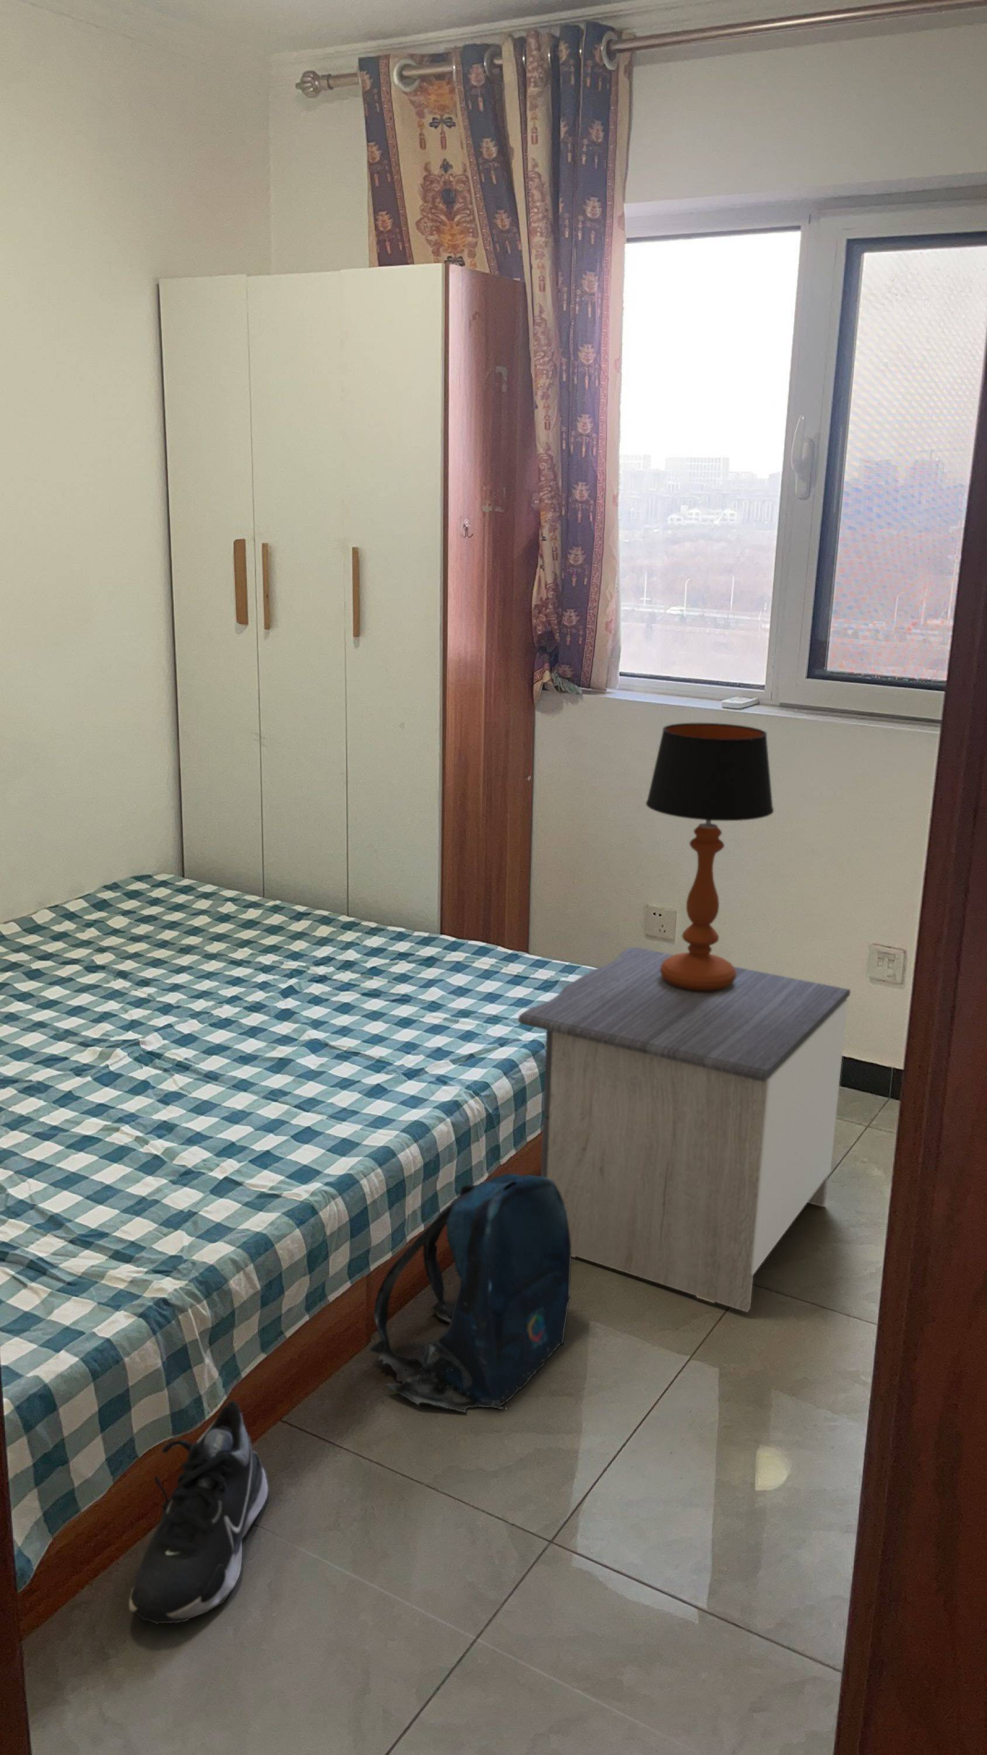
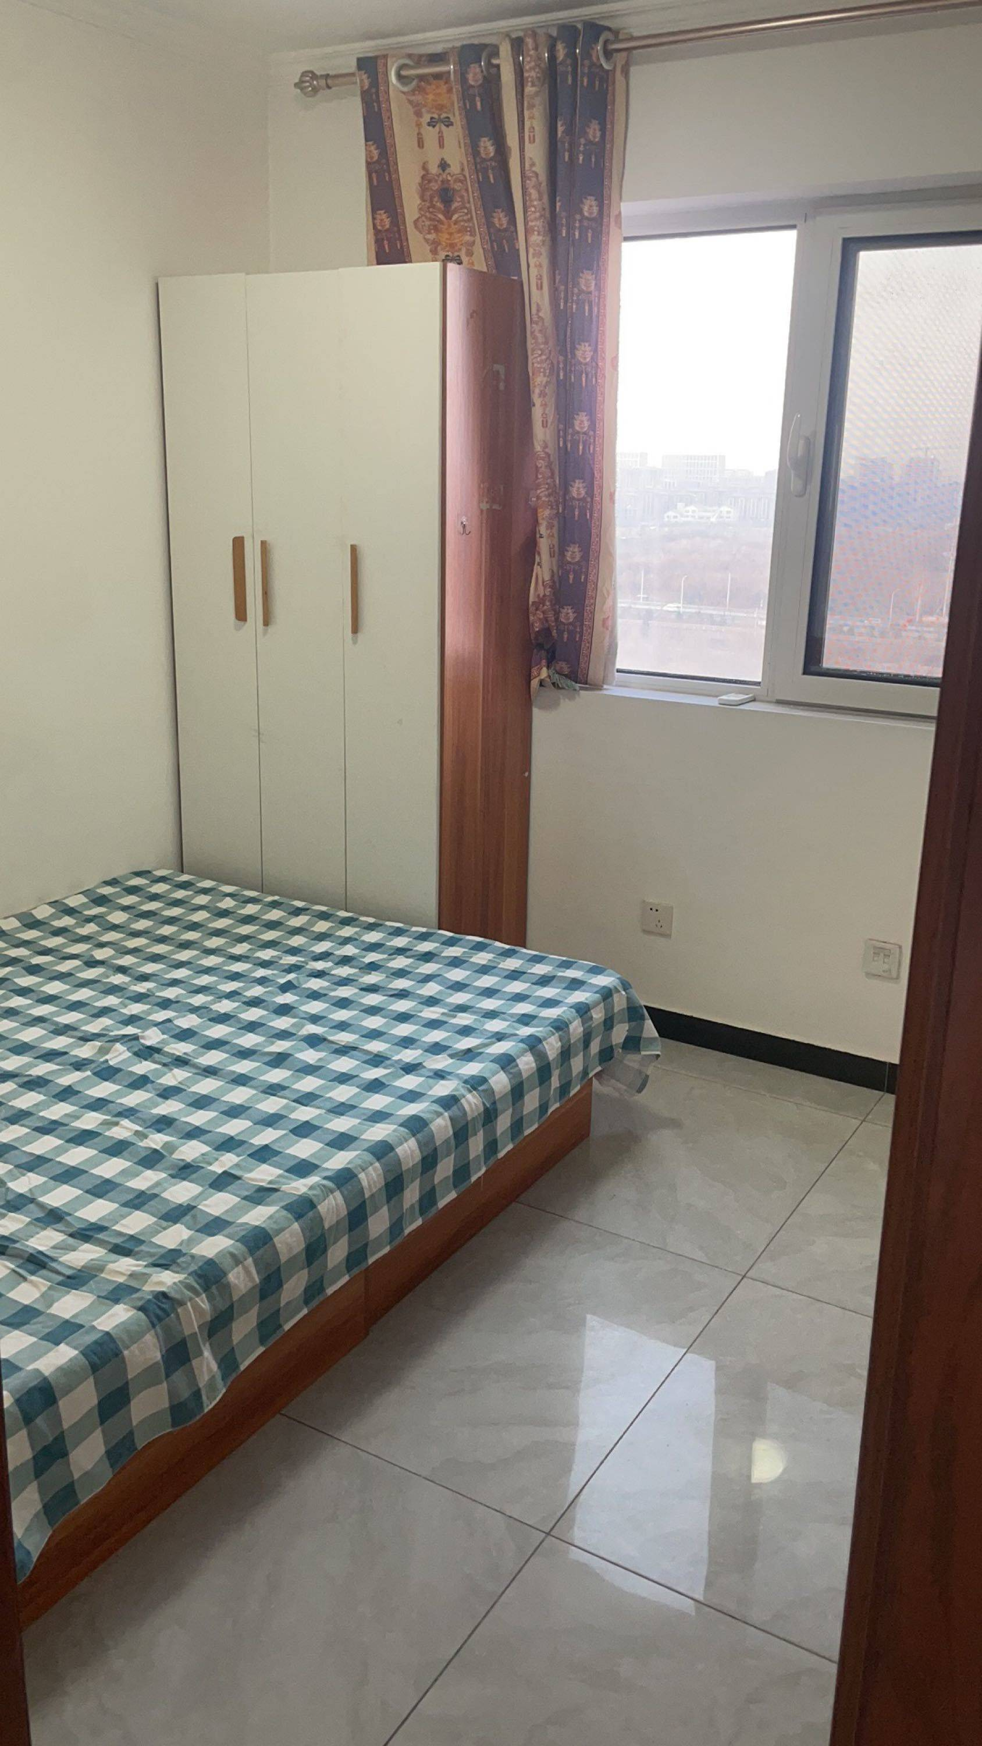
- shoe (201, 1510)
- backpack (471, 1267)
- table lamp (706, 857)
- nightstand (681, 1114)
